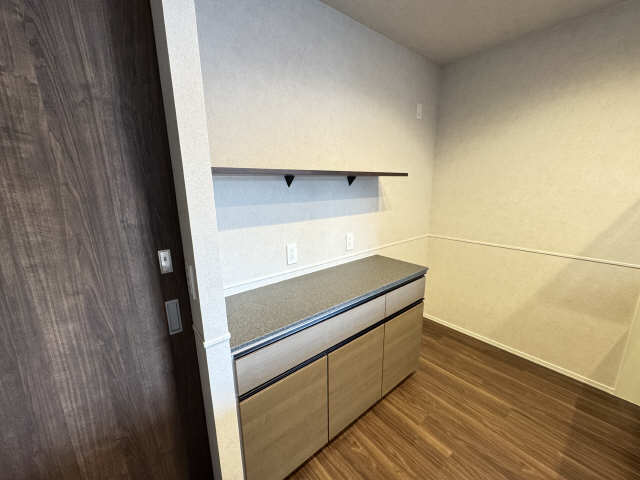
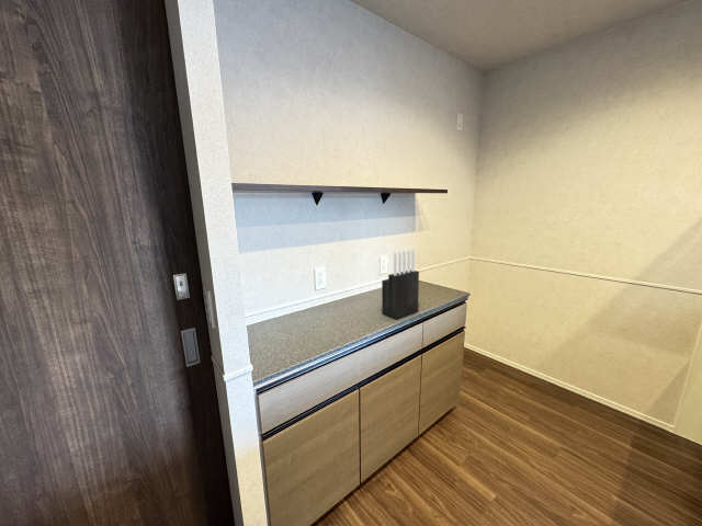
+ knife block (398, 282)
